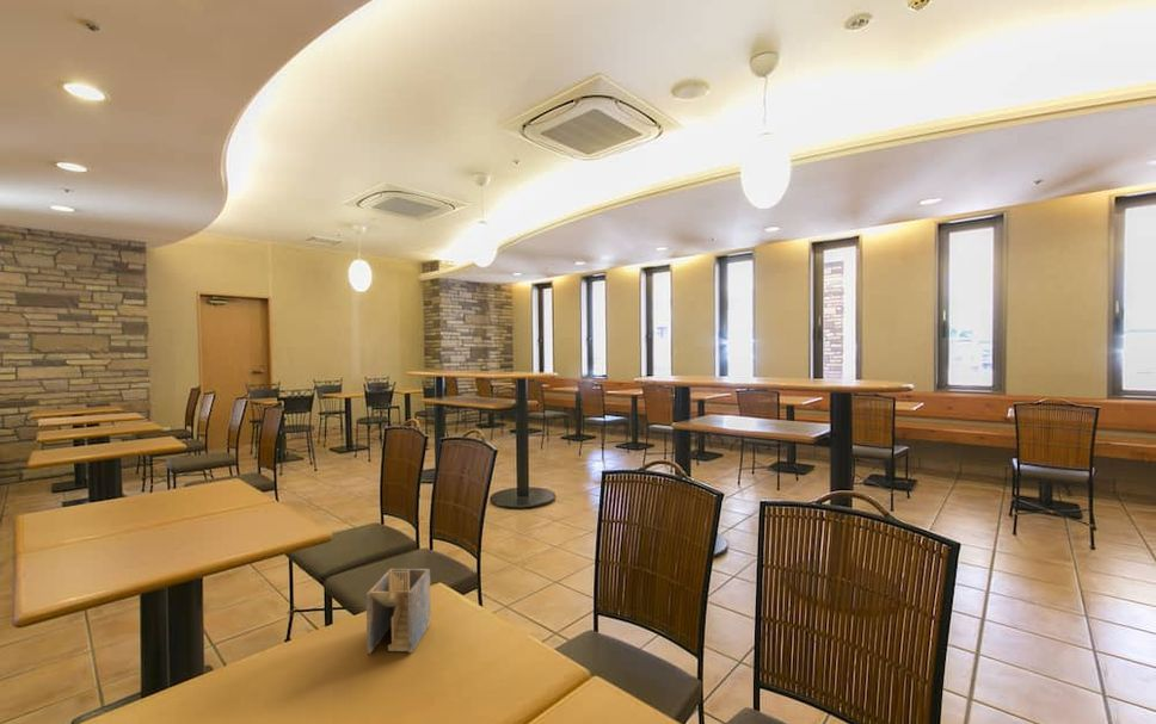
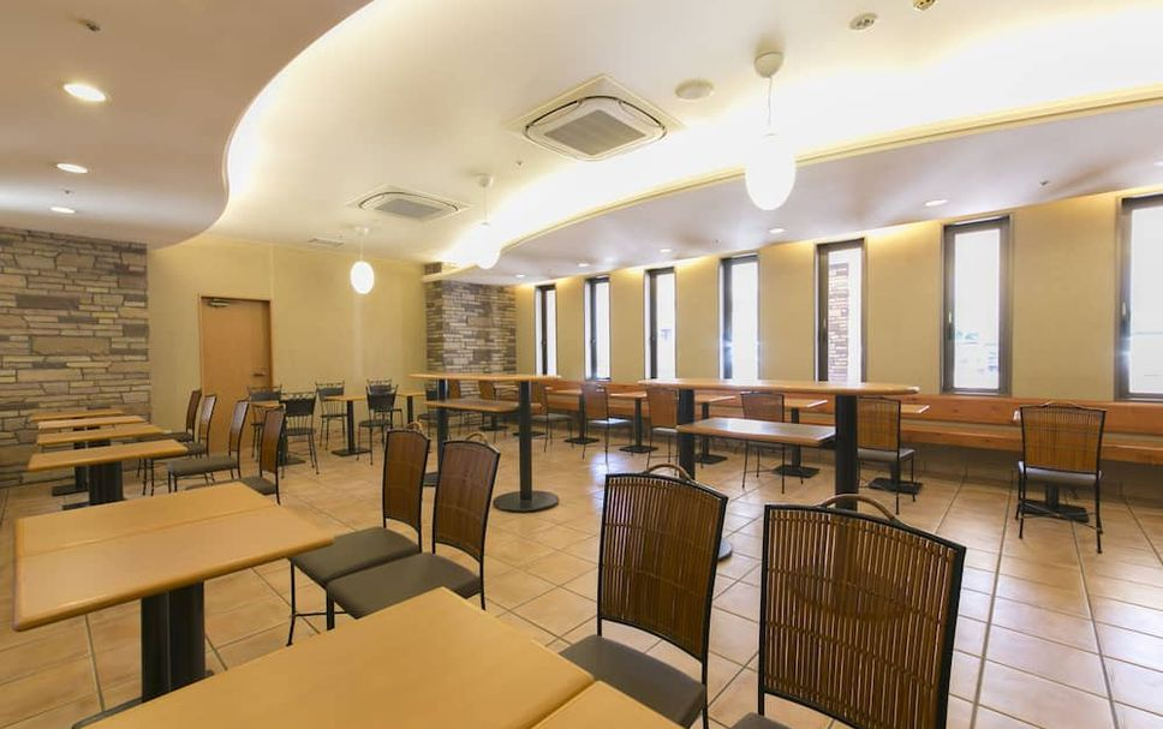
- napkin holder (400, 599)
